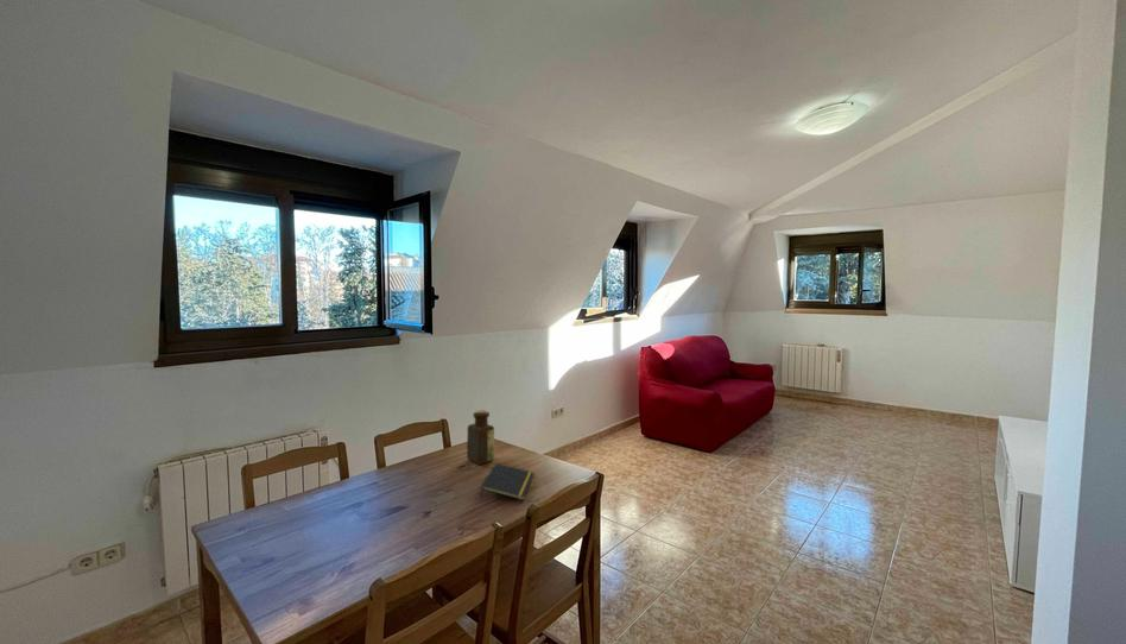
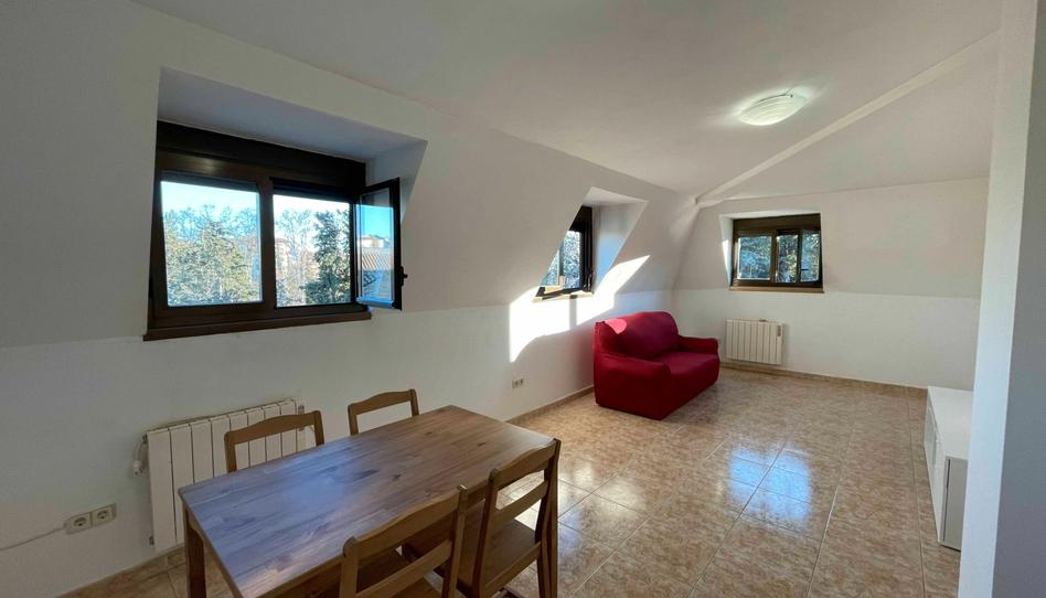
- notepad (508, 480)
- bottle (480, 435)
